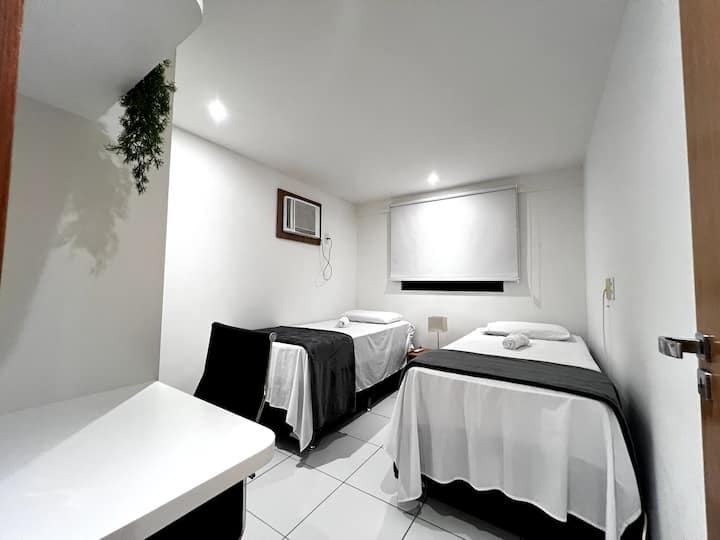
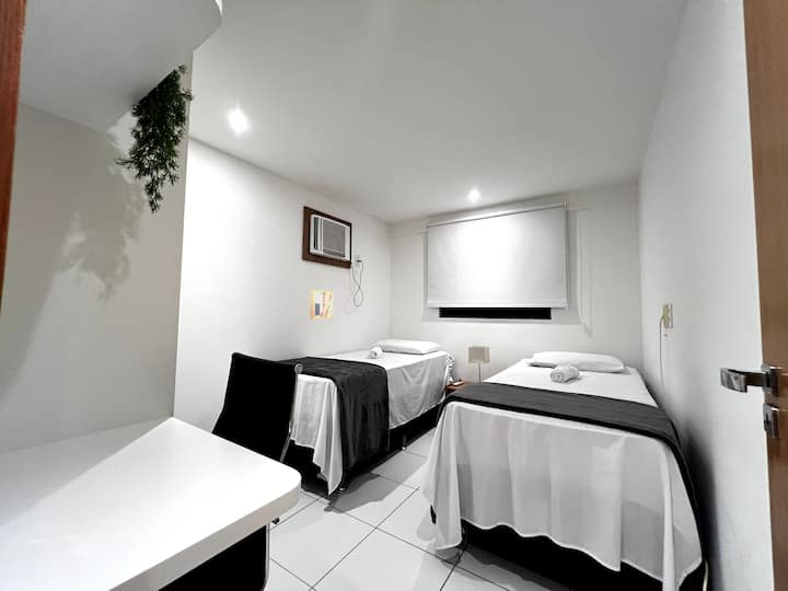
+ wall art (322, 304)
